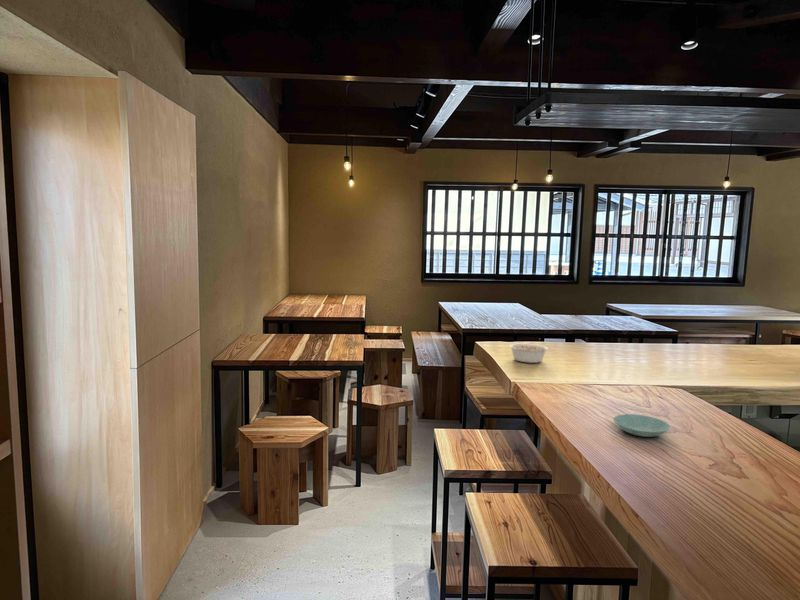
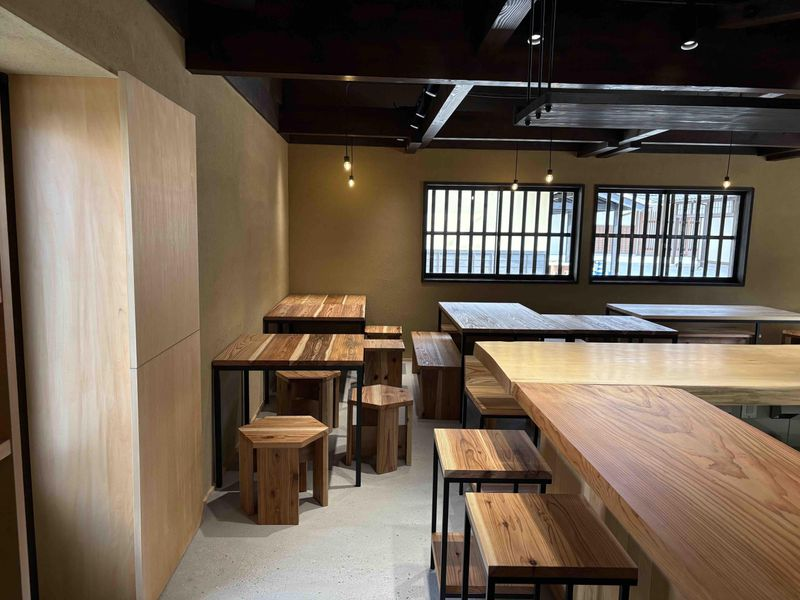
- legume (529, 352)
- saucer (640, 427)
